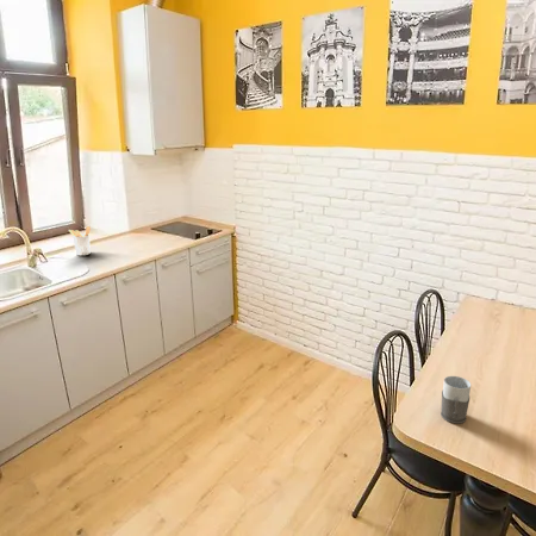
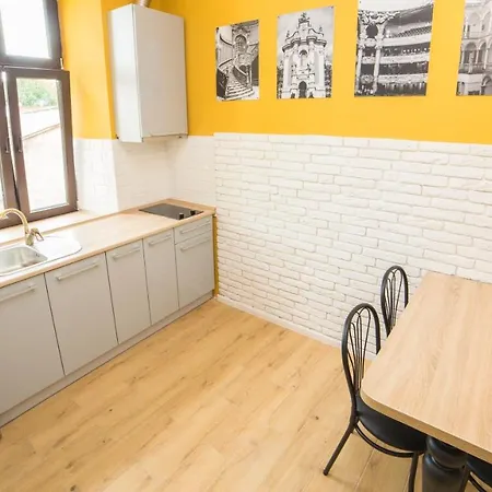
- mug (455, 403)
- utensil holder (80, 241)
